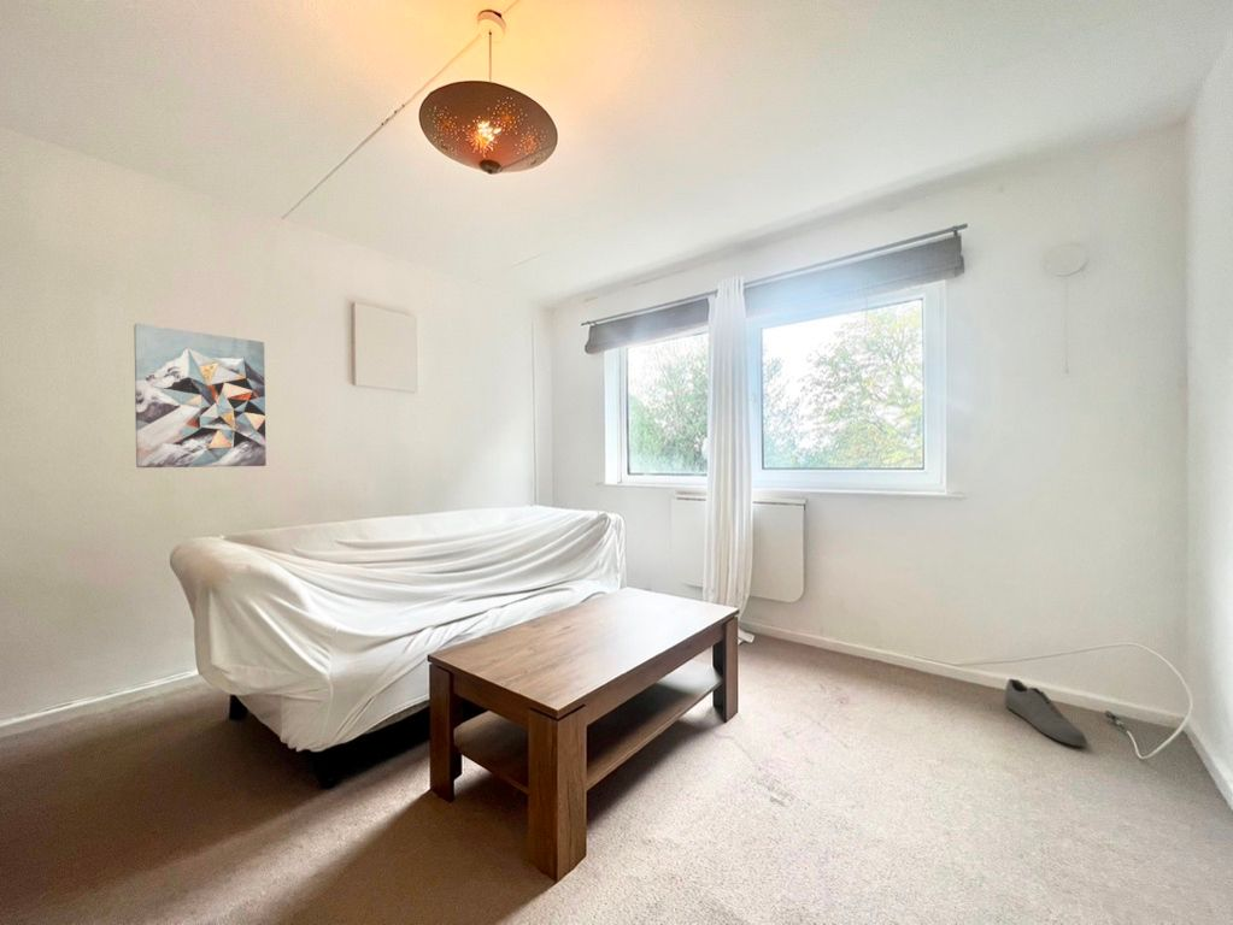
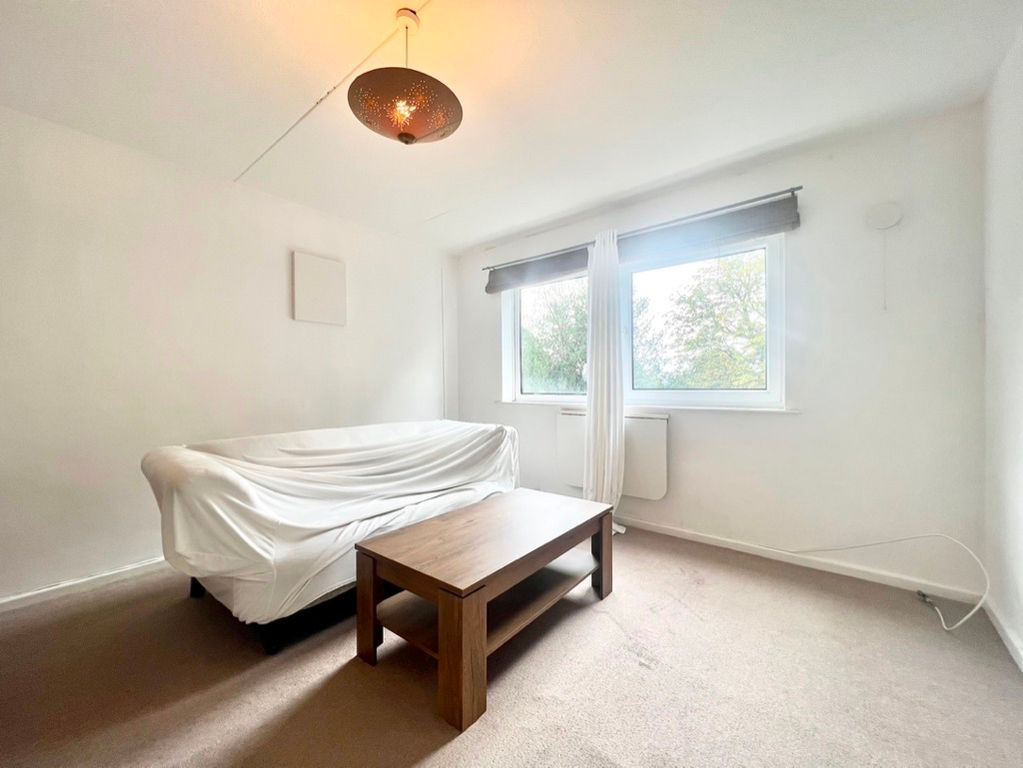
- wall art (204, 400)
- shoe (1043, 708)
